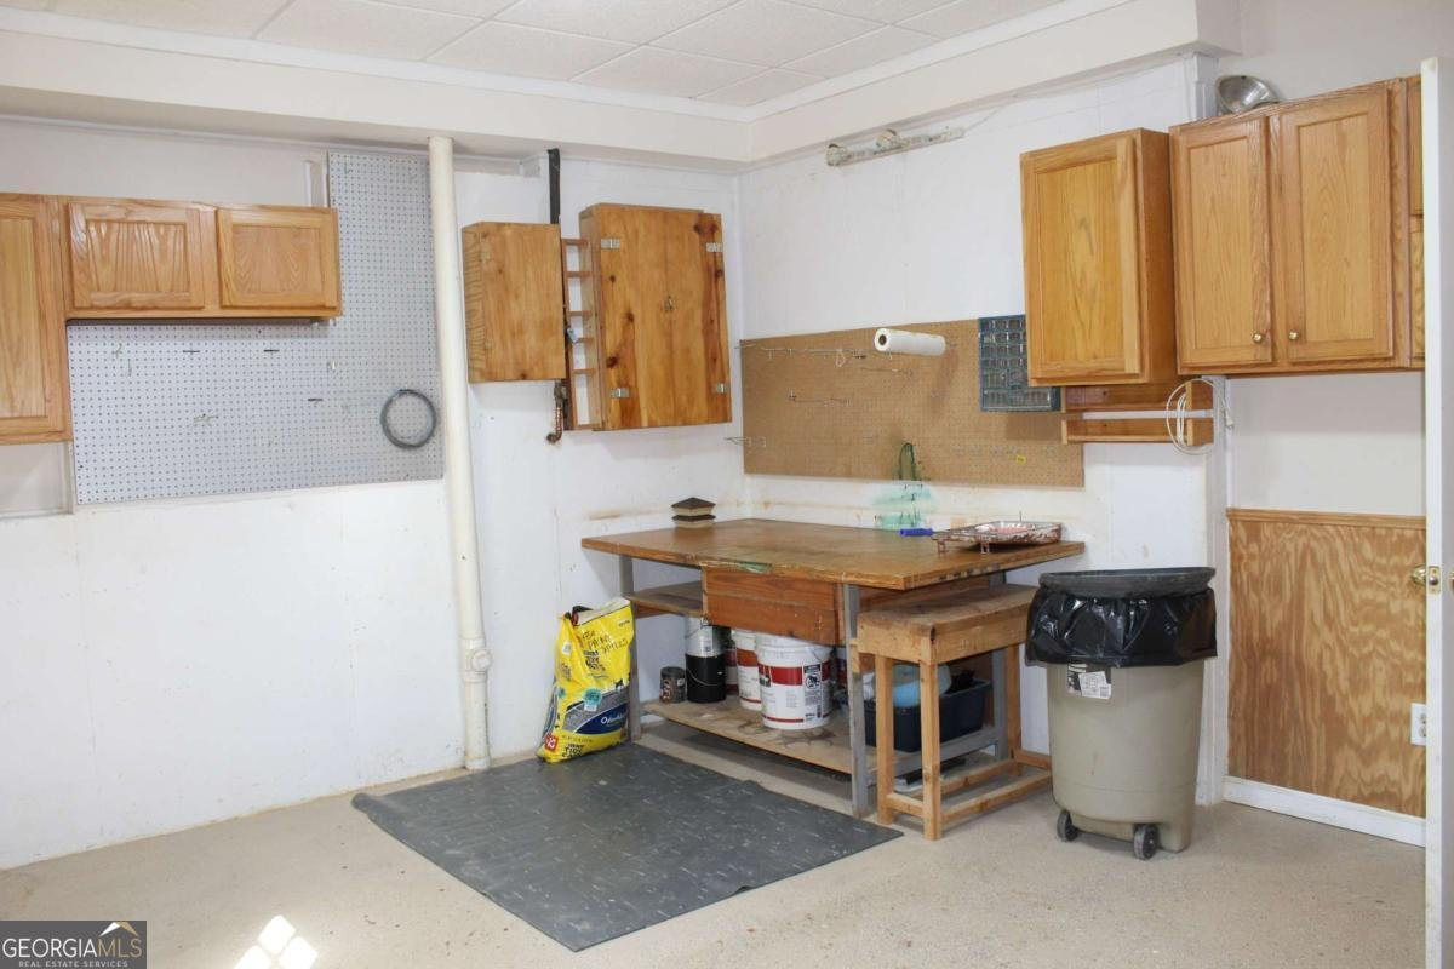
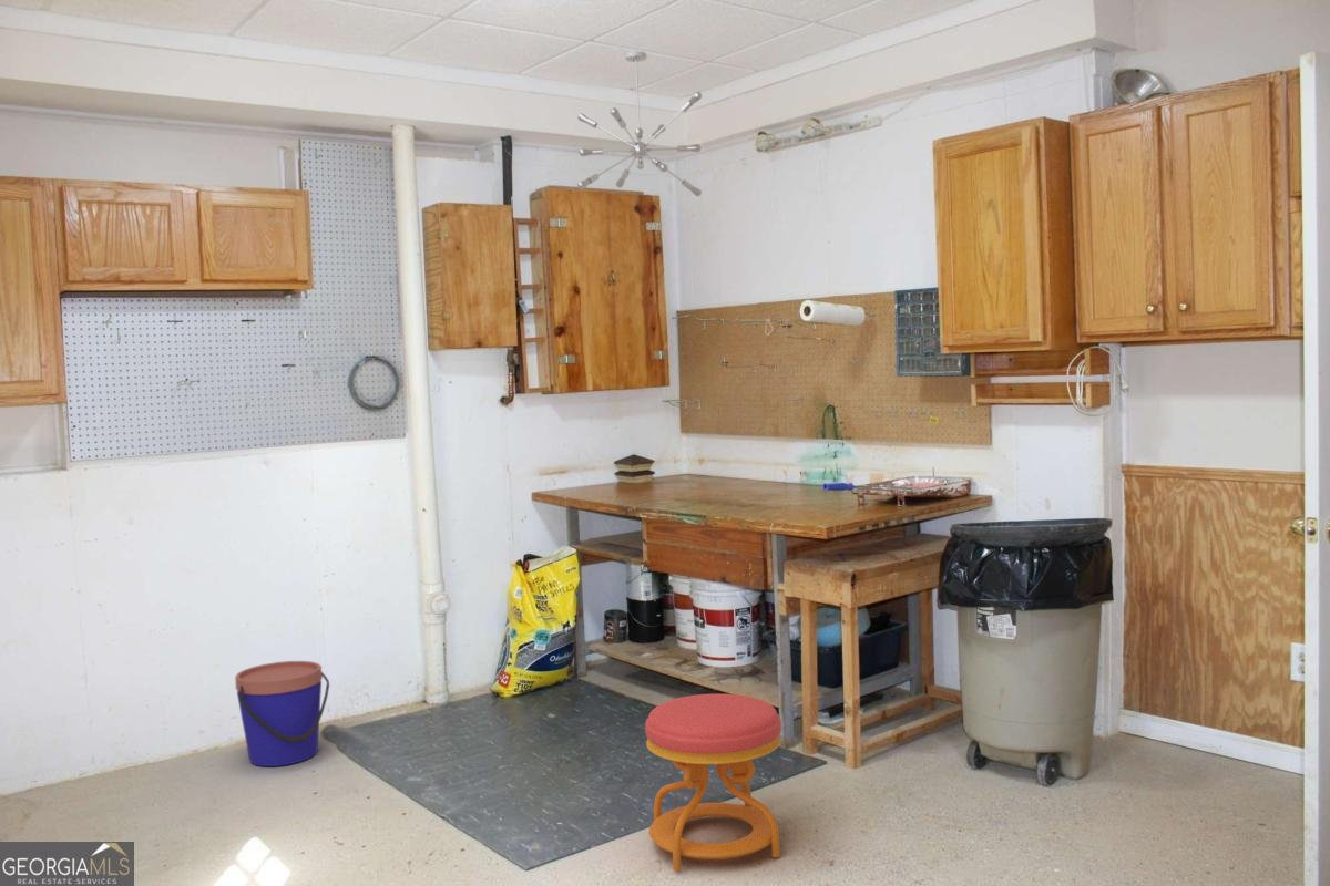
+ light fixture (638, 124)
+ bucket (283, 713)
+ stool (707, 775)
